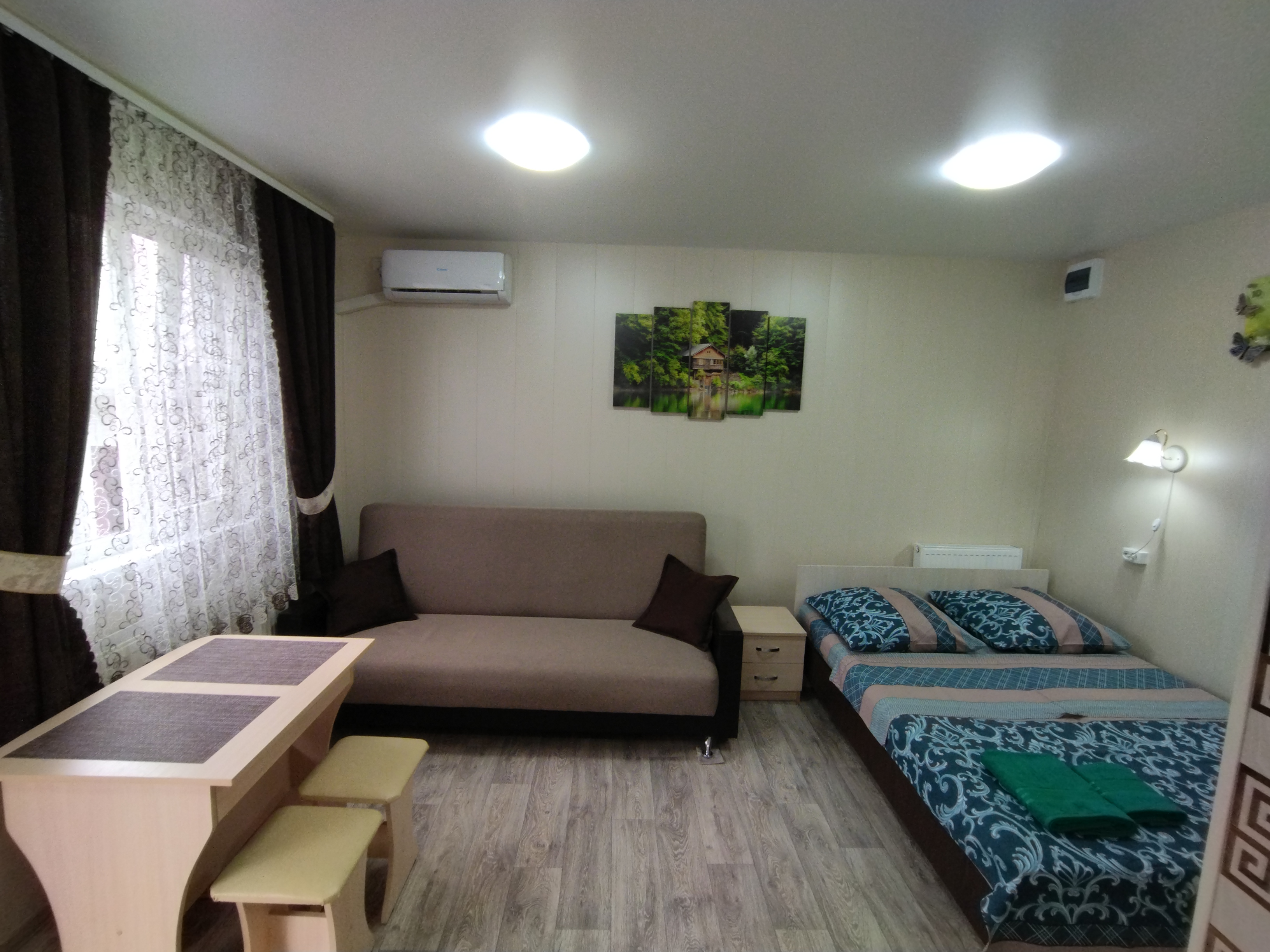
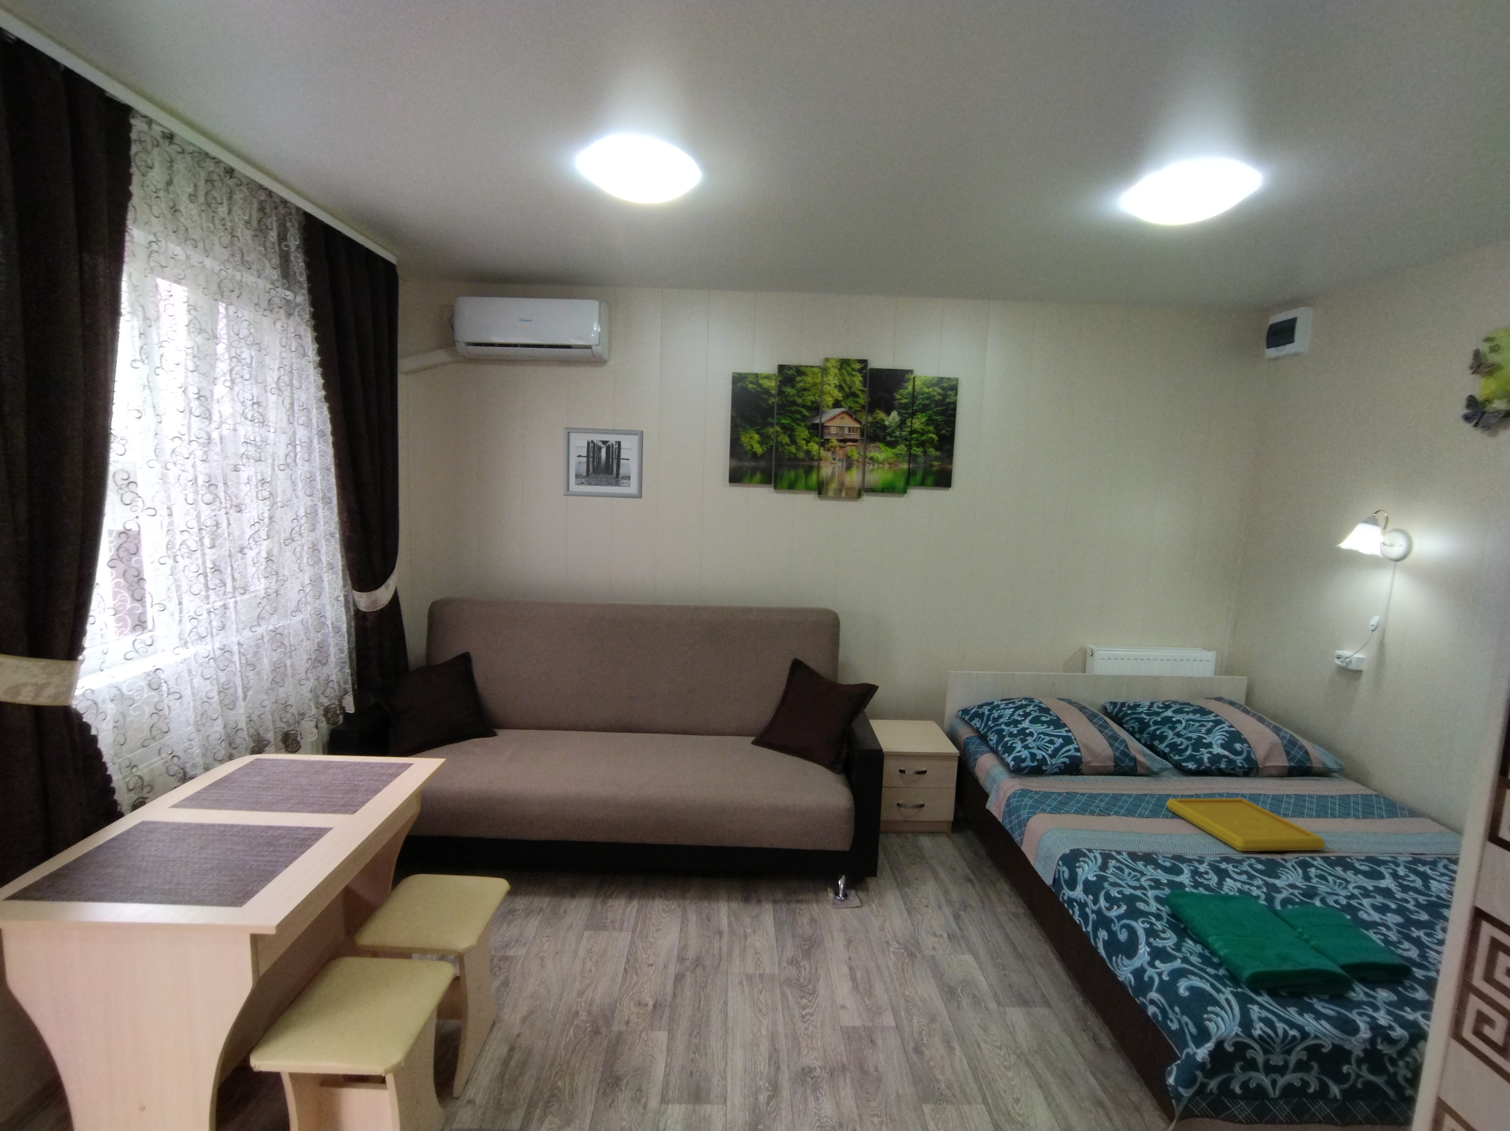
+ serving tray (1241, 822)
+ wall art (603, 463)
